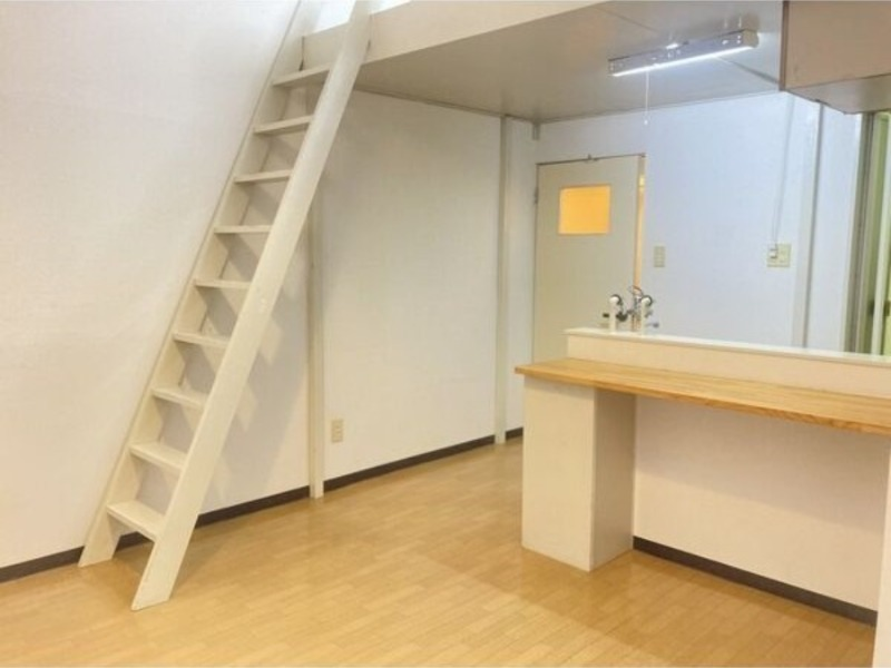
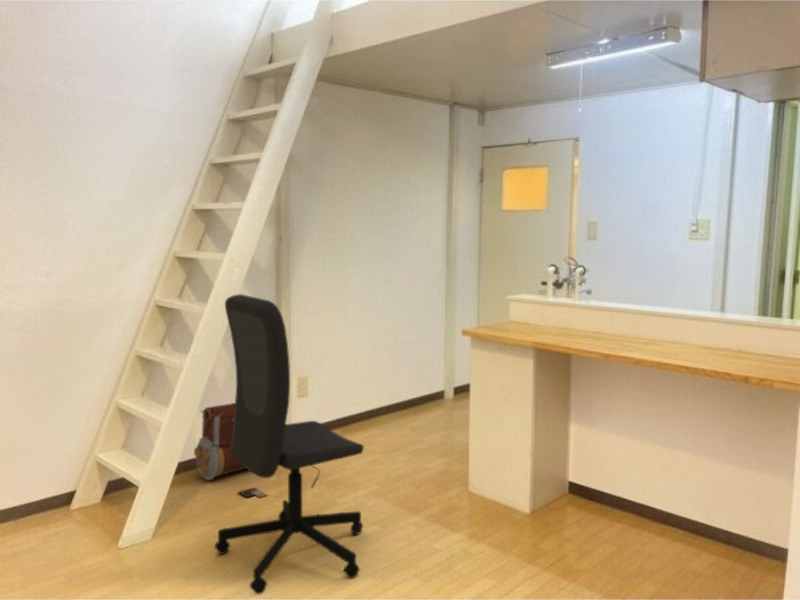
+ office chair (301, 425)
+ backpack (231, 441)
